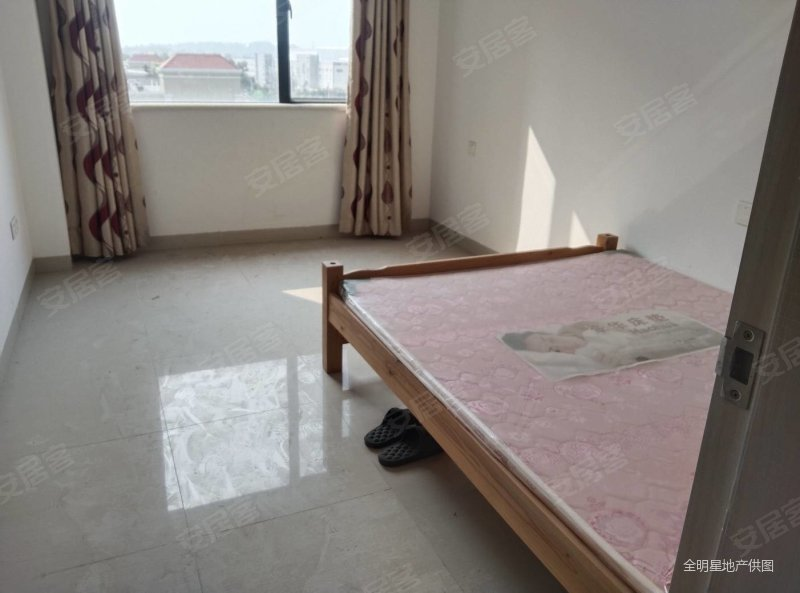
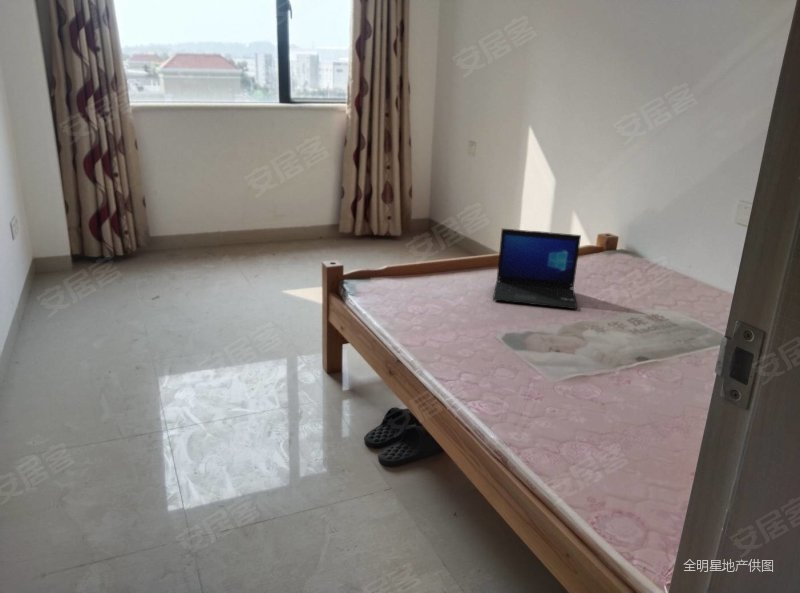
+ laptop (537, 267)
